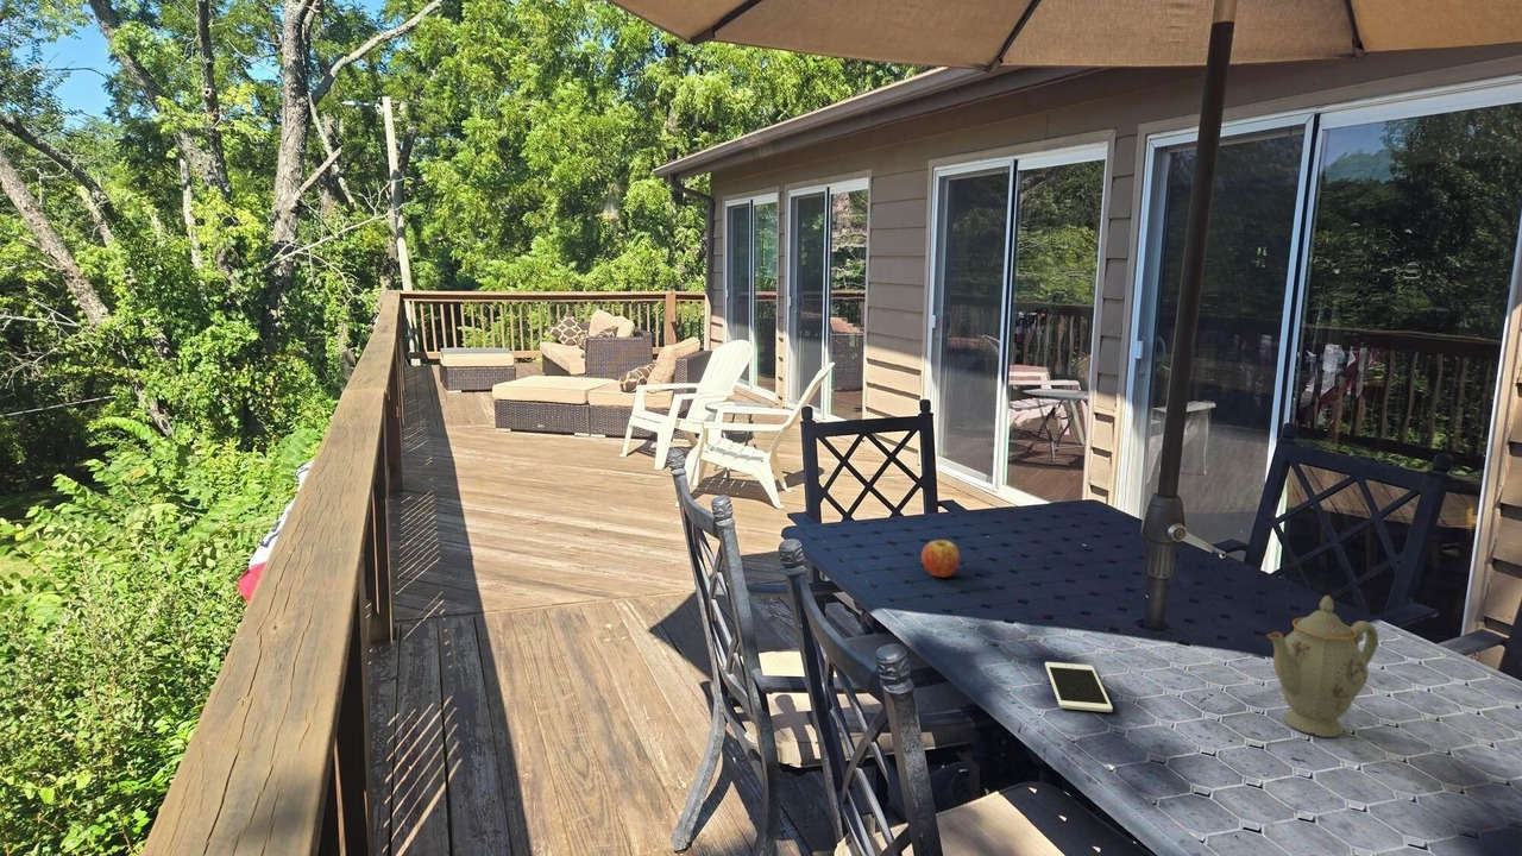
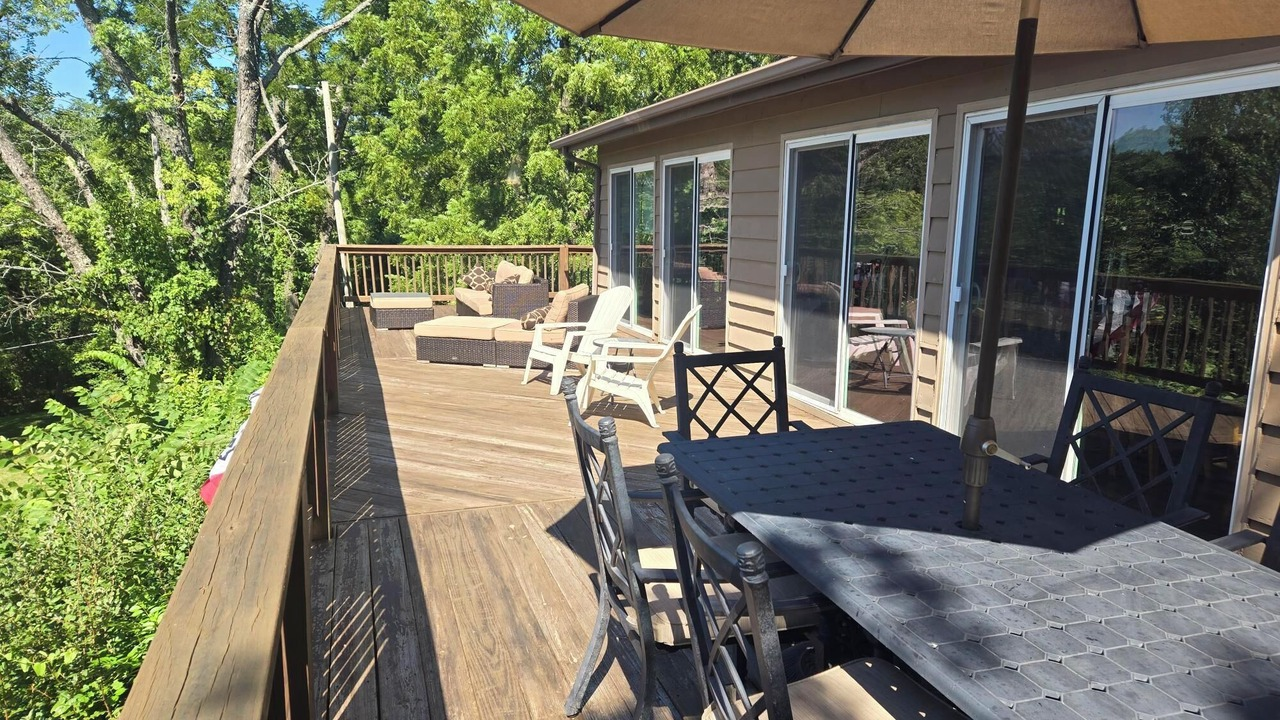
- cell phone (1076, 685)
- fruit (941, 558)
- chinaware (1319, 661)
